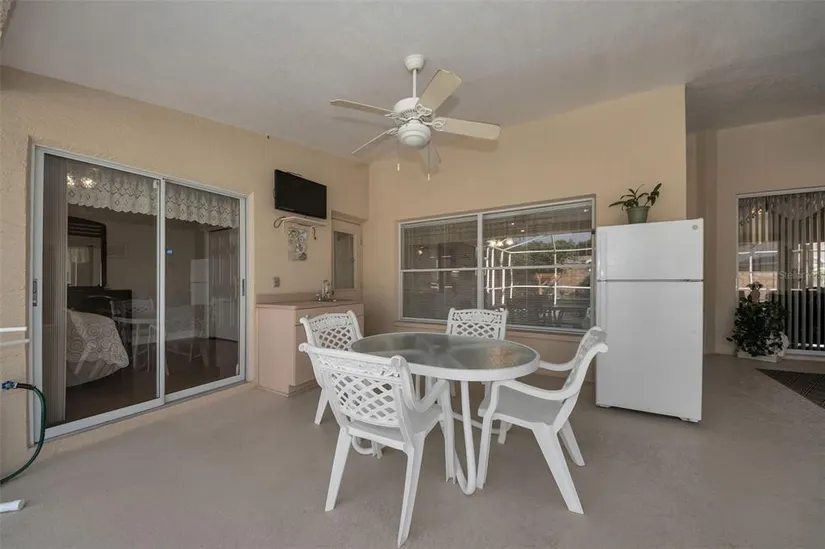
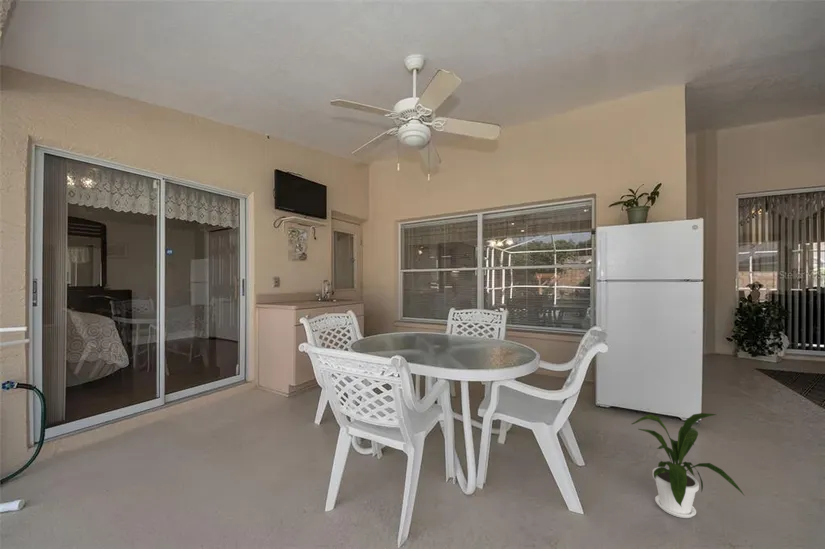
+ house plant (677, 459)
